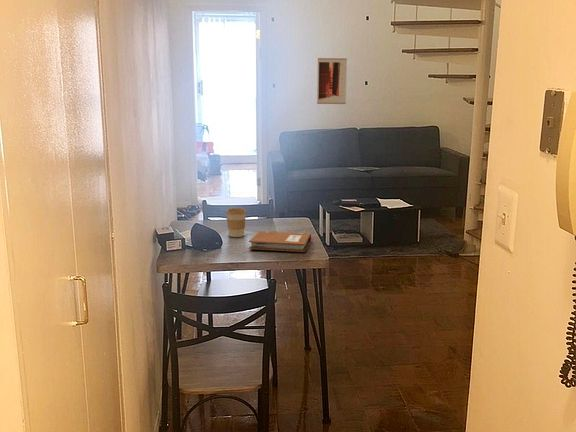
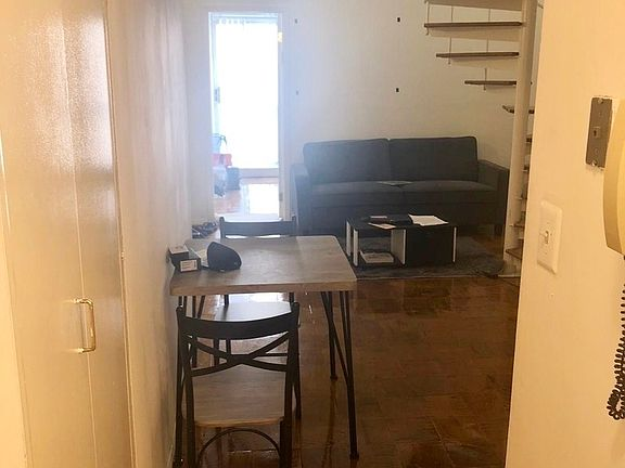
- notebook (282, 240)
- coffee cup (236, 221)
- wall art (331, 81)
